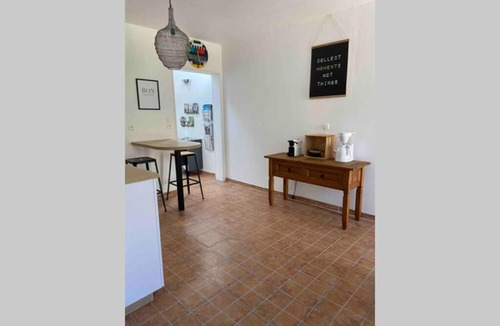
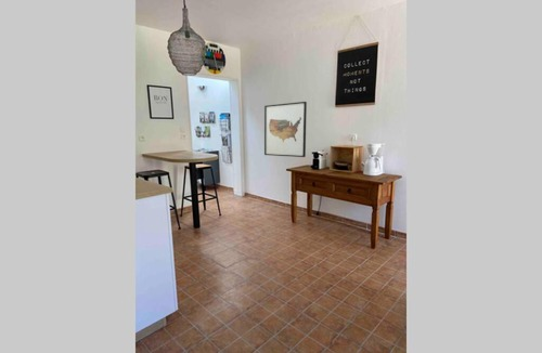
+ wall art (284, 130)
